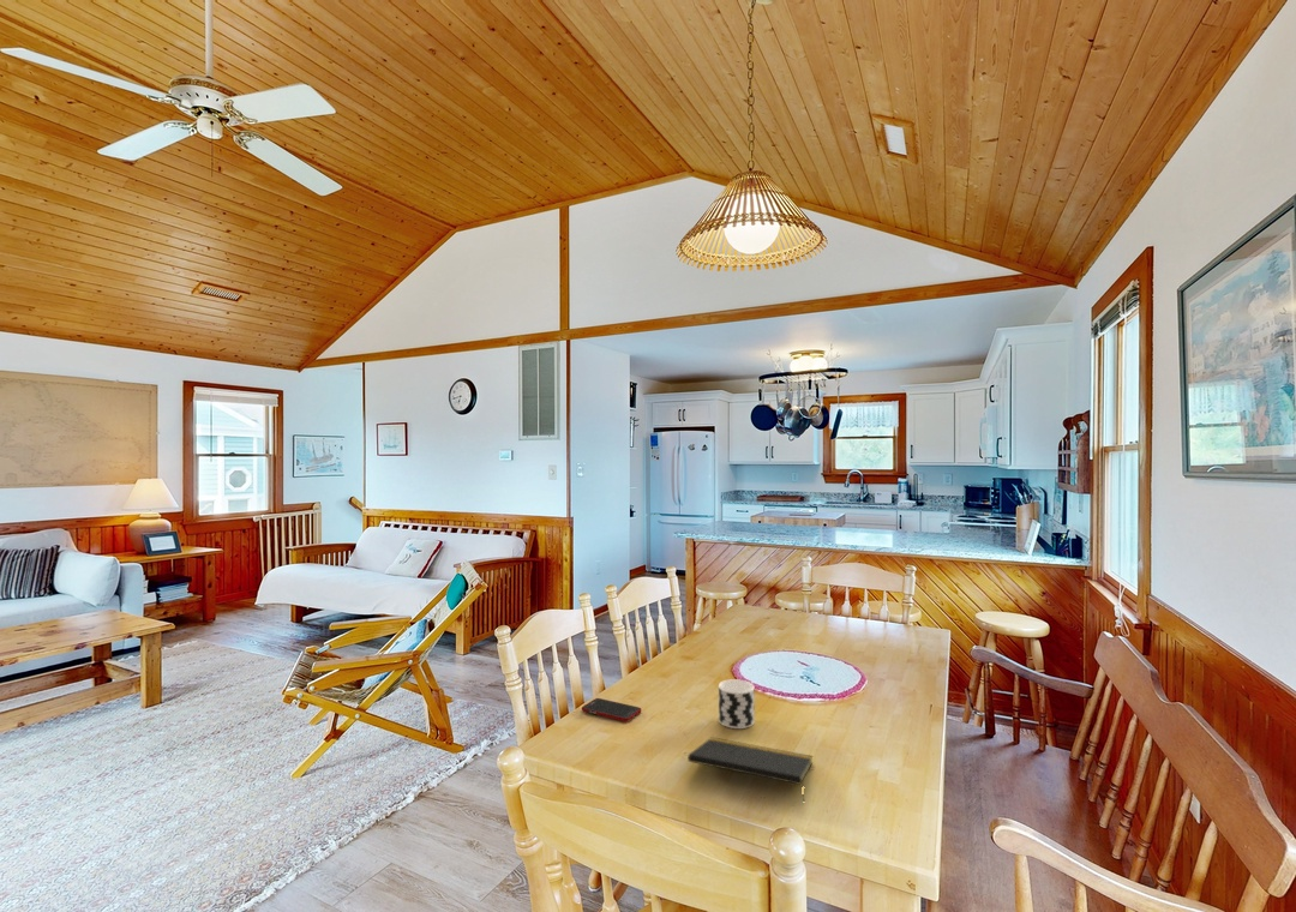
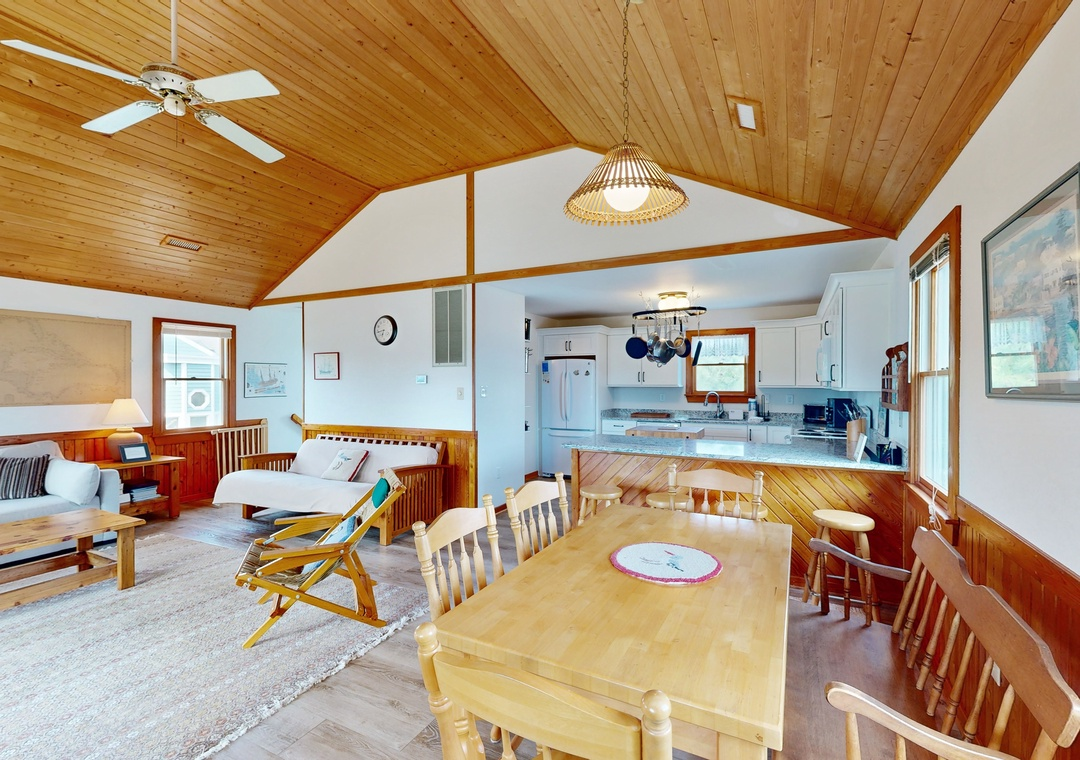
- cup (738, 701)
- cell phone (611, 709)
- notepad (751, 758)
